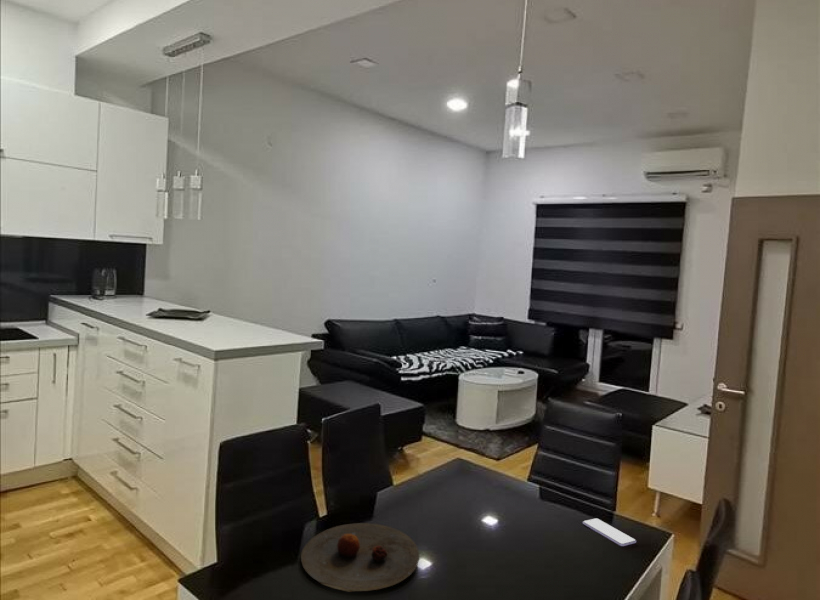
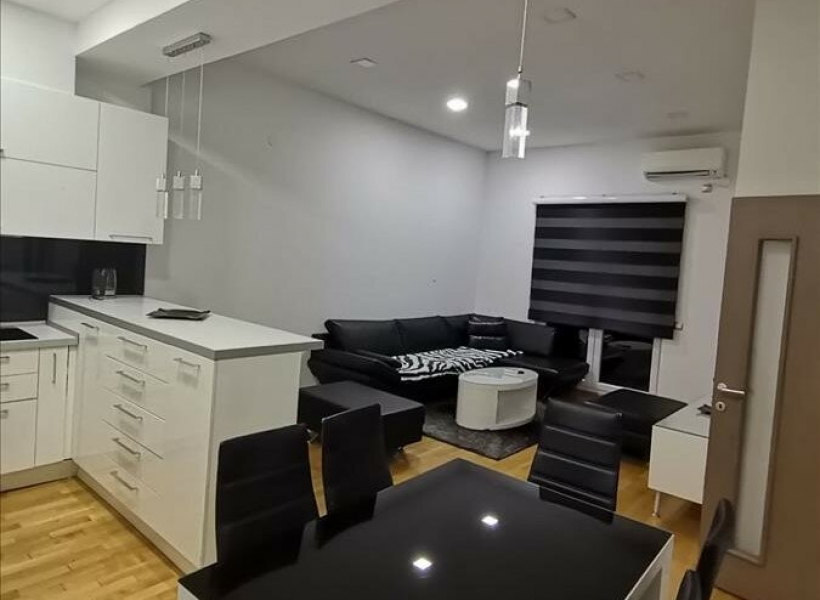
- smartphone (608, 531)
- plate (361, 548)
